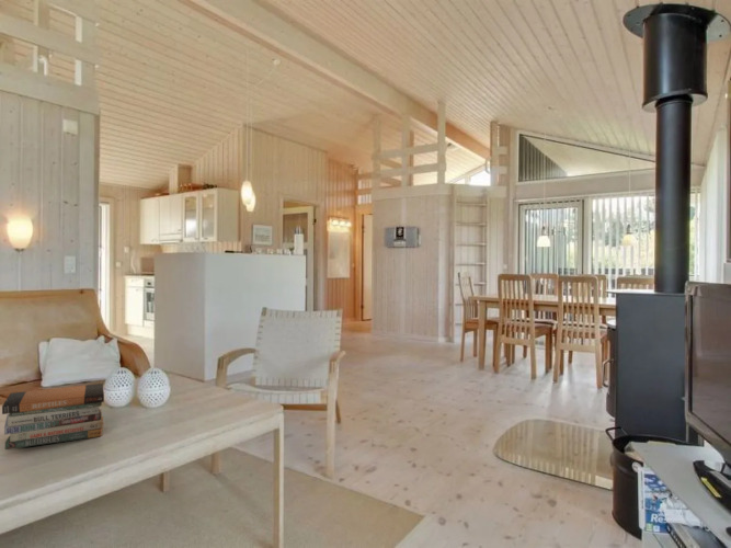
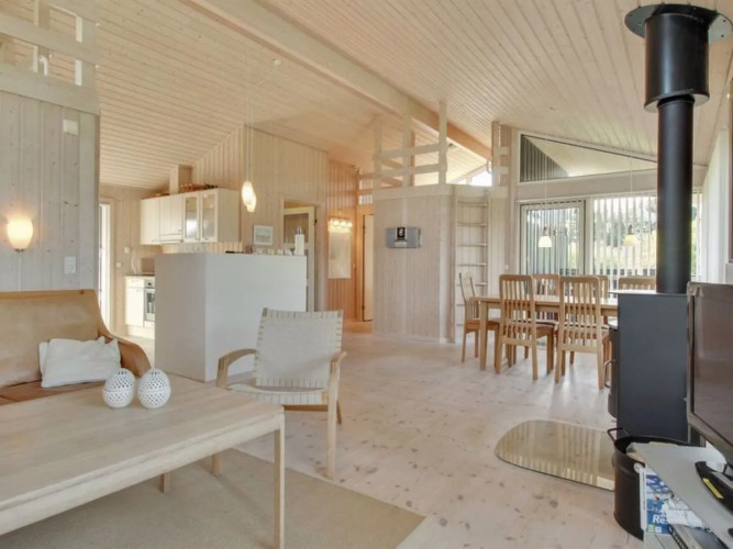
- book stack (56, 414)
